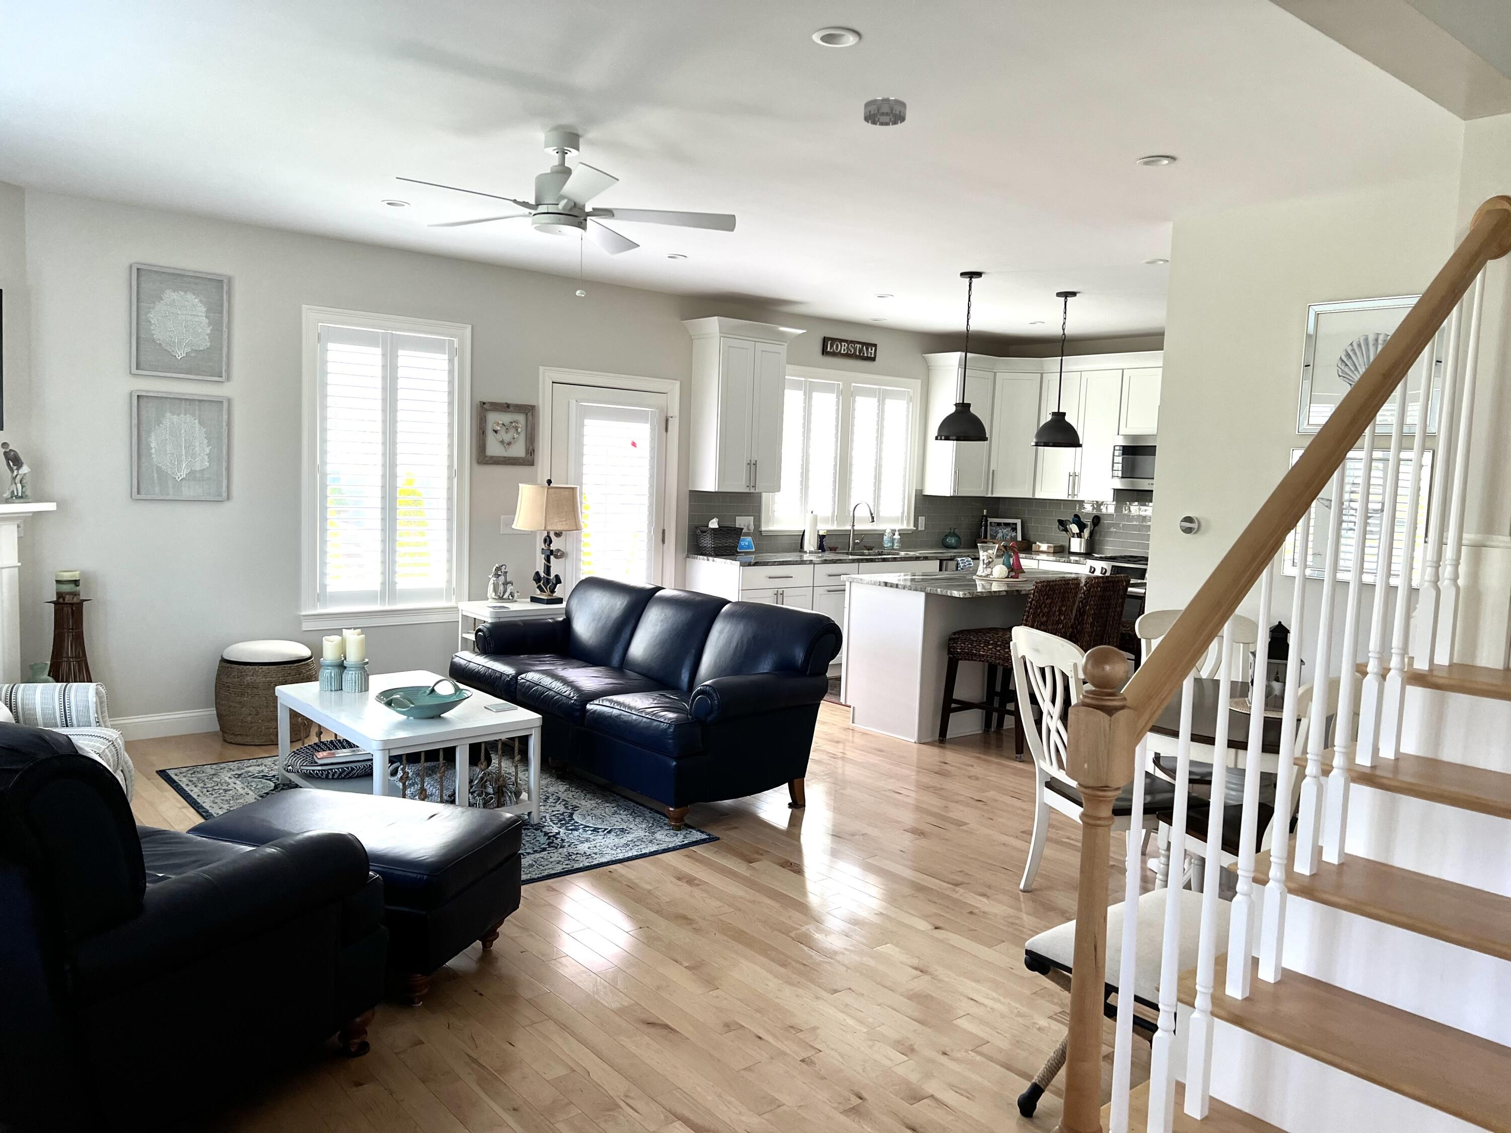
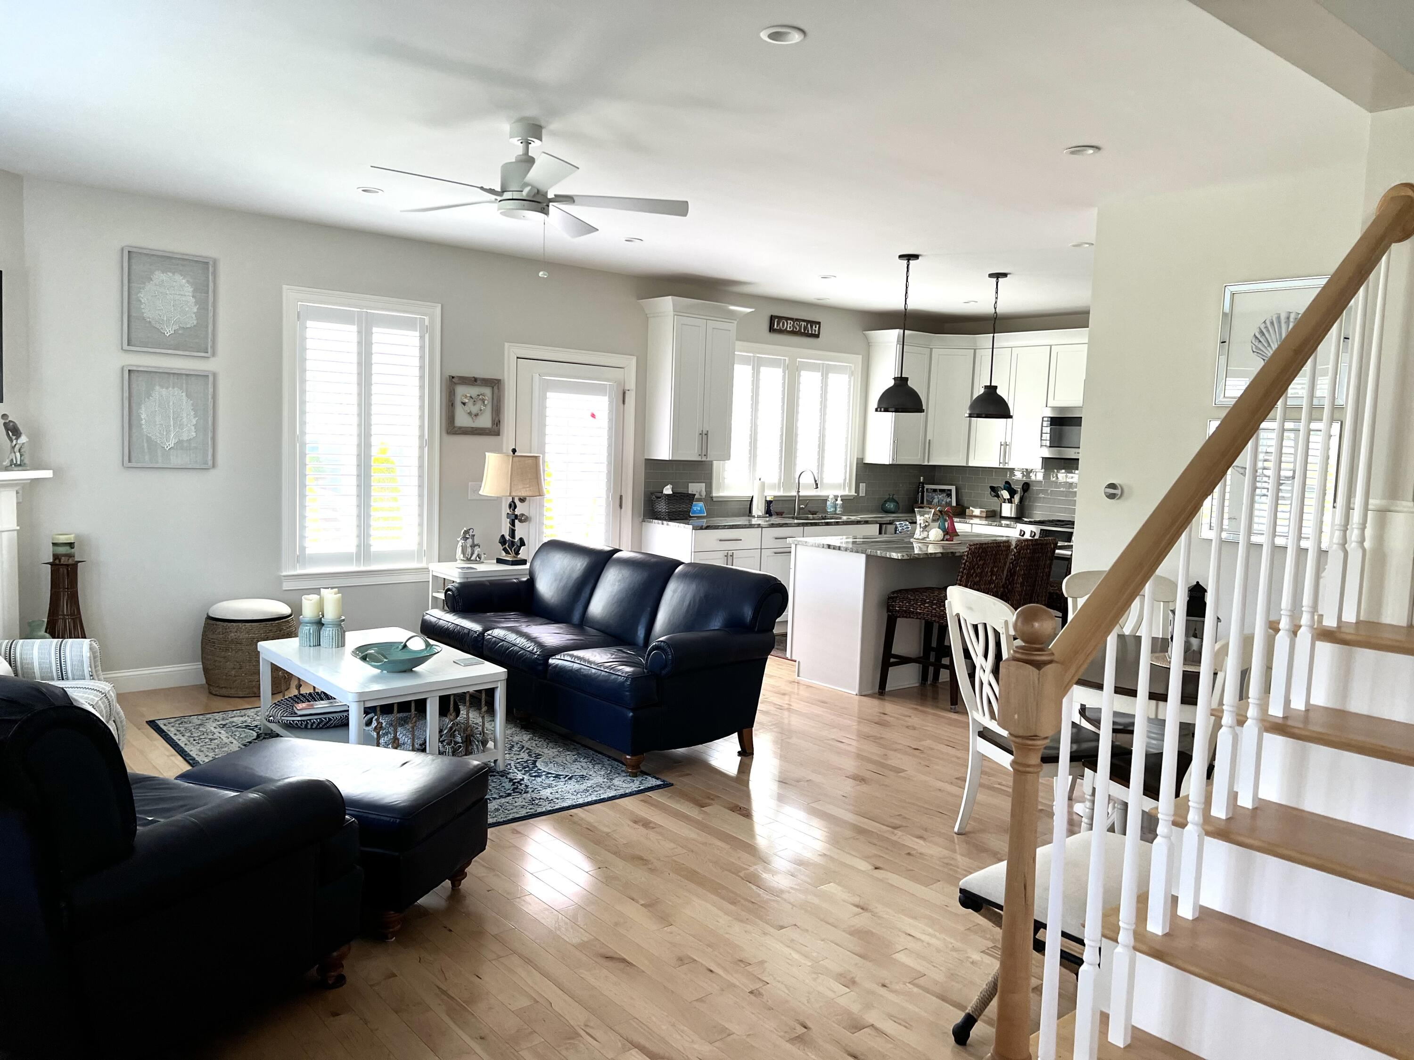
- smoke detector (885, 111)
